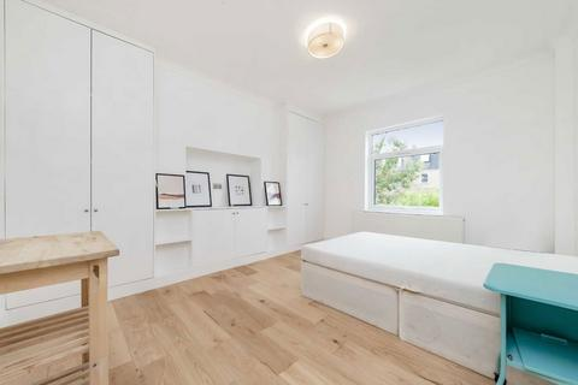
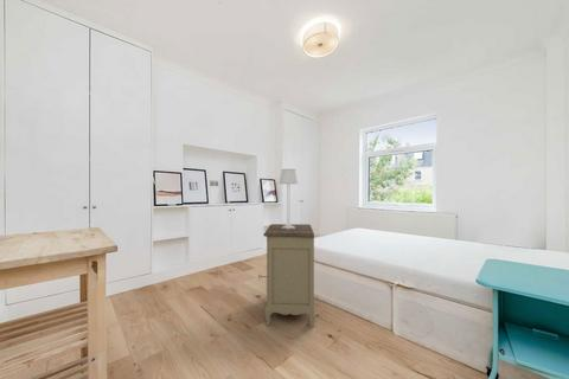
+ table lamp (287, 198)
+ nightstand (286, 269)
